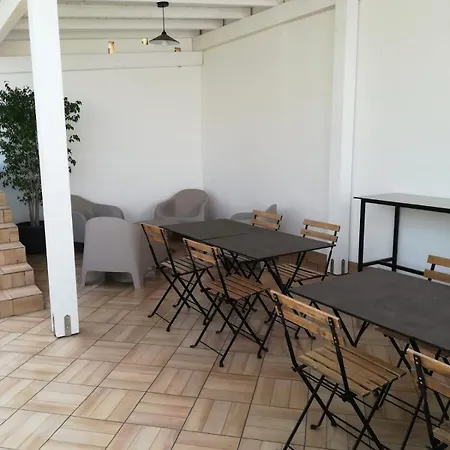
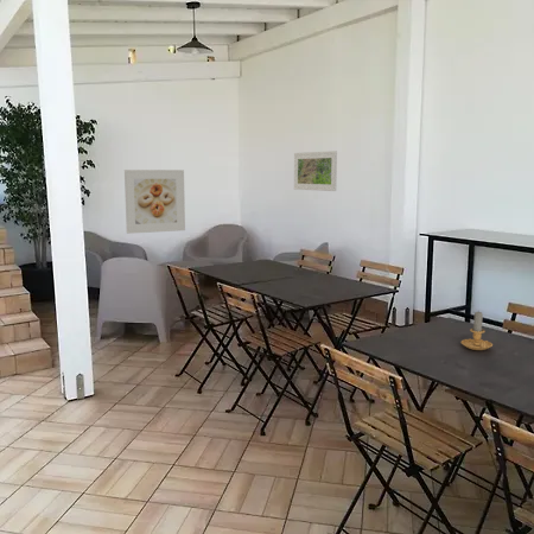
+ candle (478, 330)
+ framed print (313, 171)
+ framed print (155, 201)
